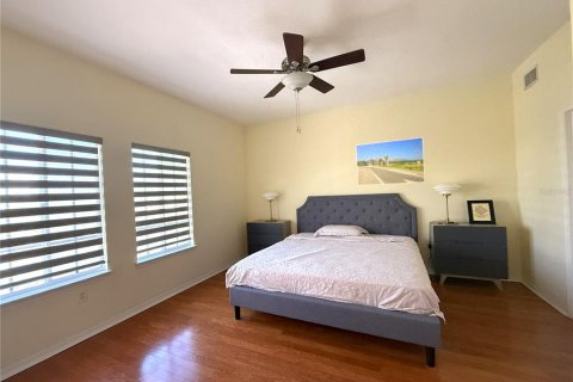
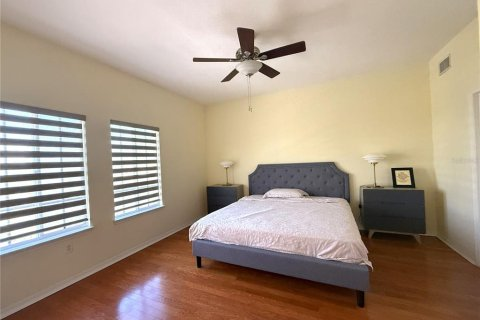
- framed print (388, 162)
